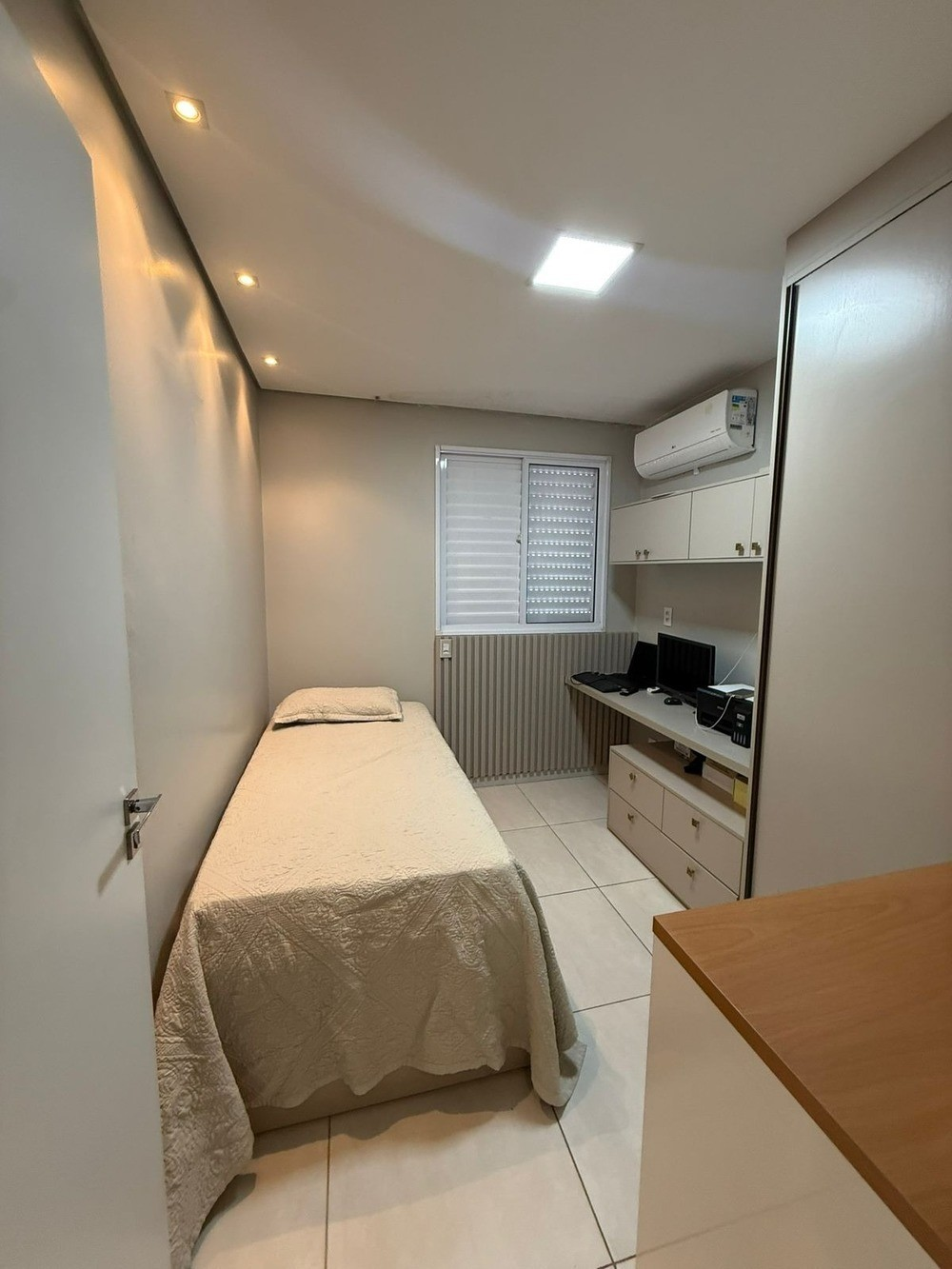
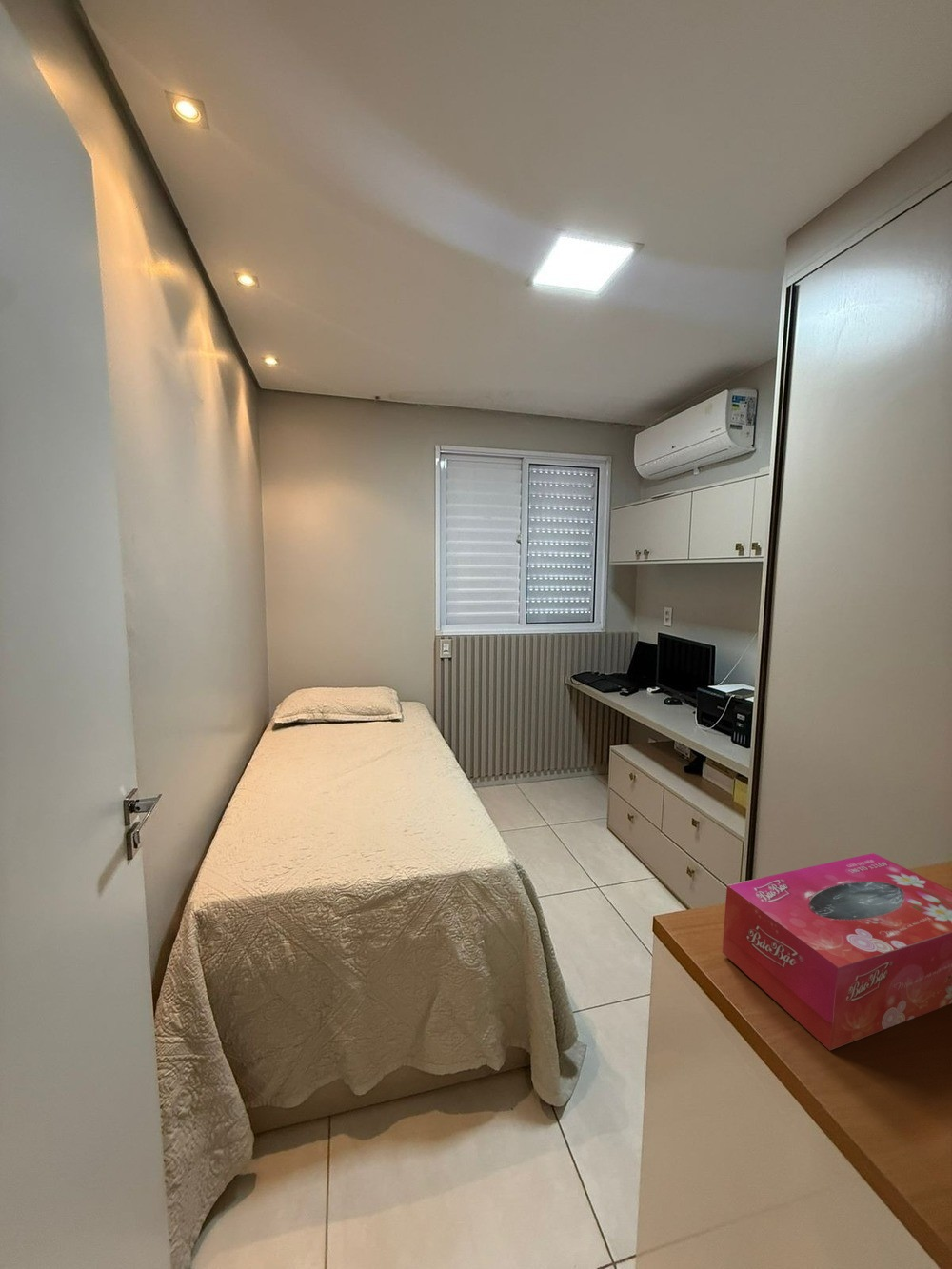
+ tissue box (855, 934)
